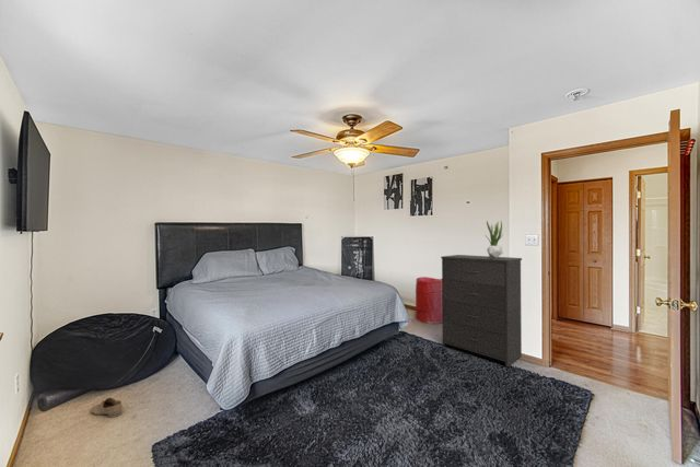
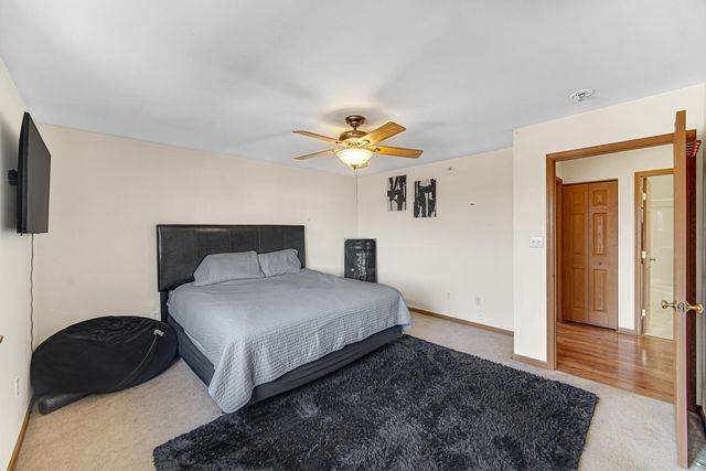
- potted plant (494, 238)
- dresser (479, 304)
- shoe (106, 406)
- laundry hamper (431, 297)
